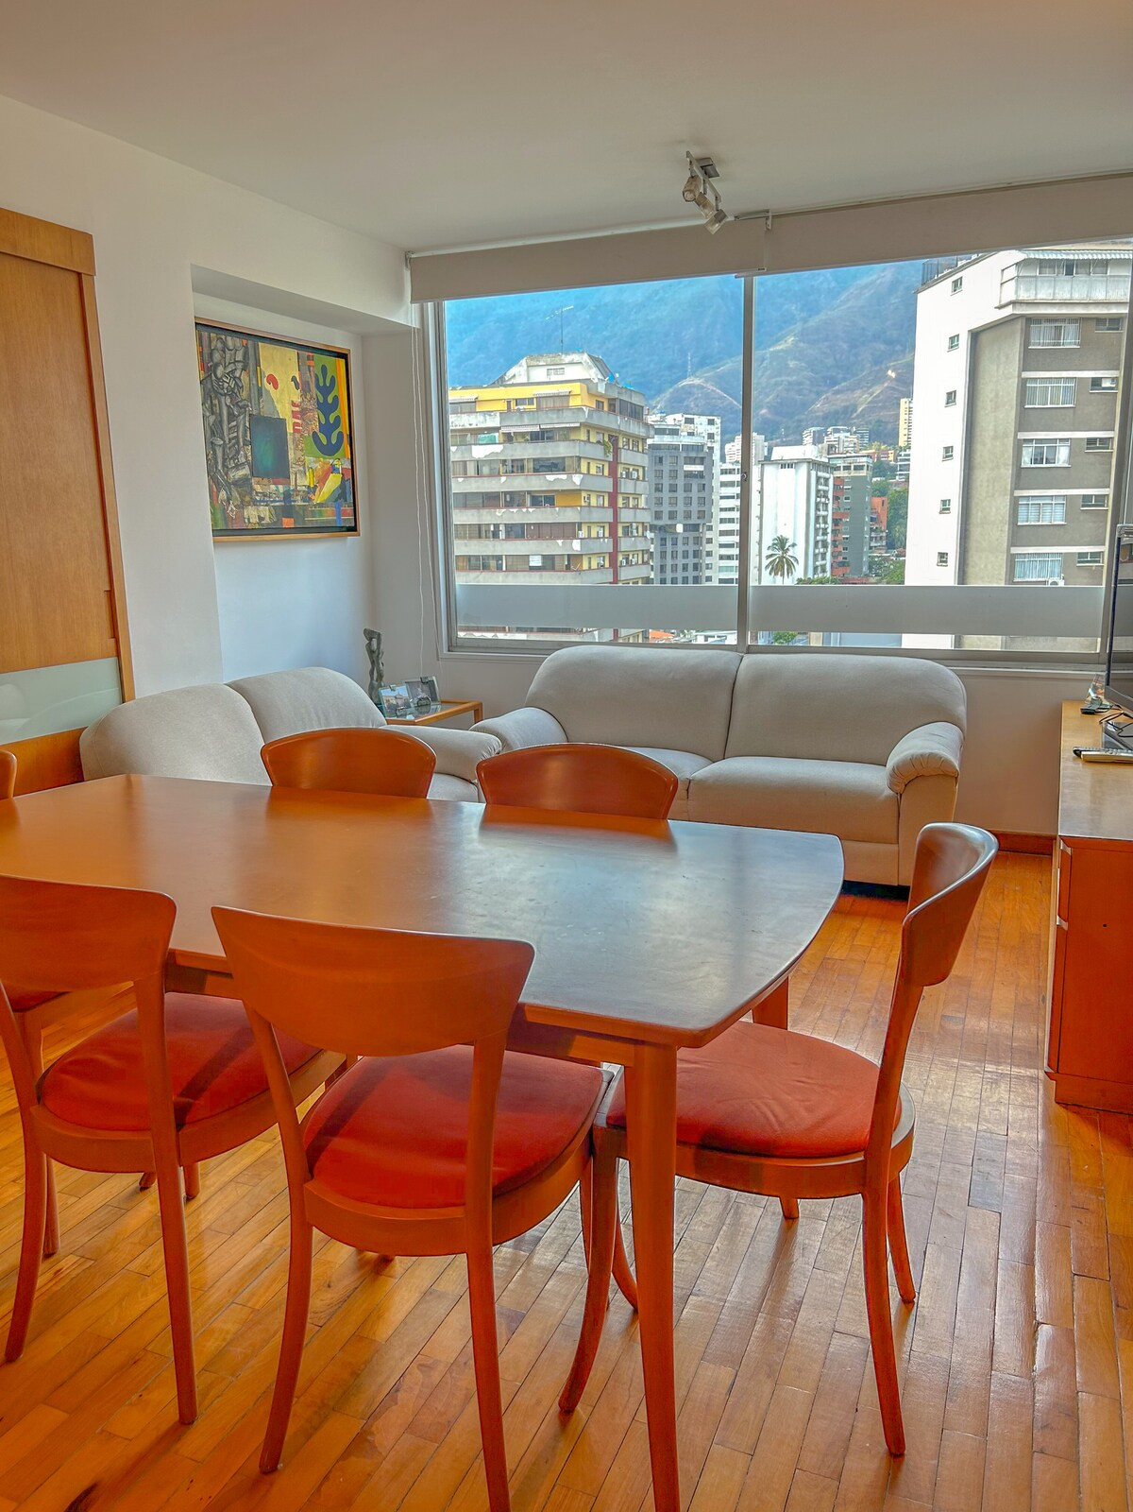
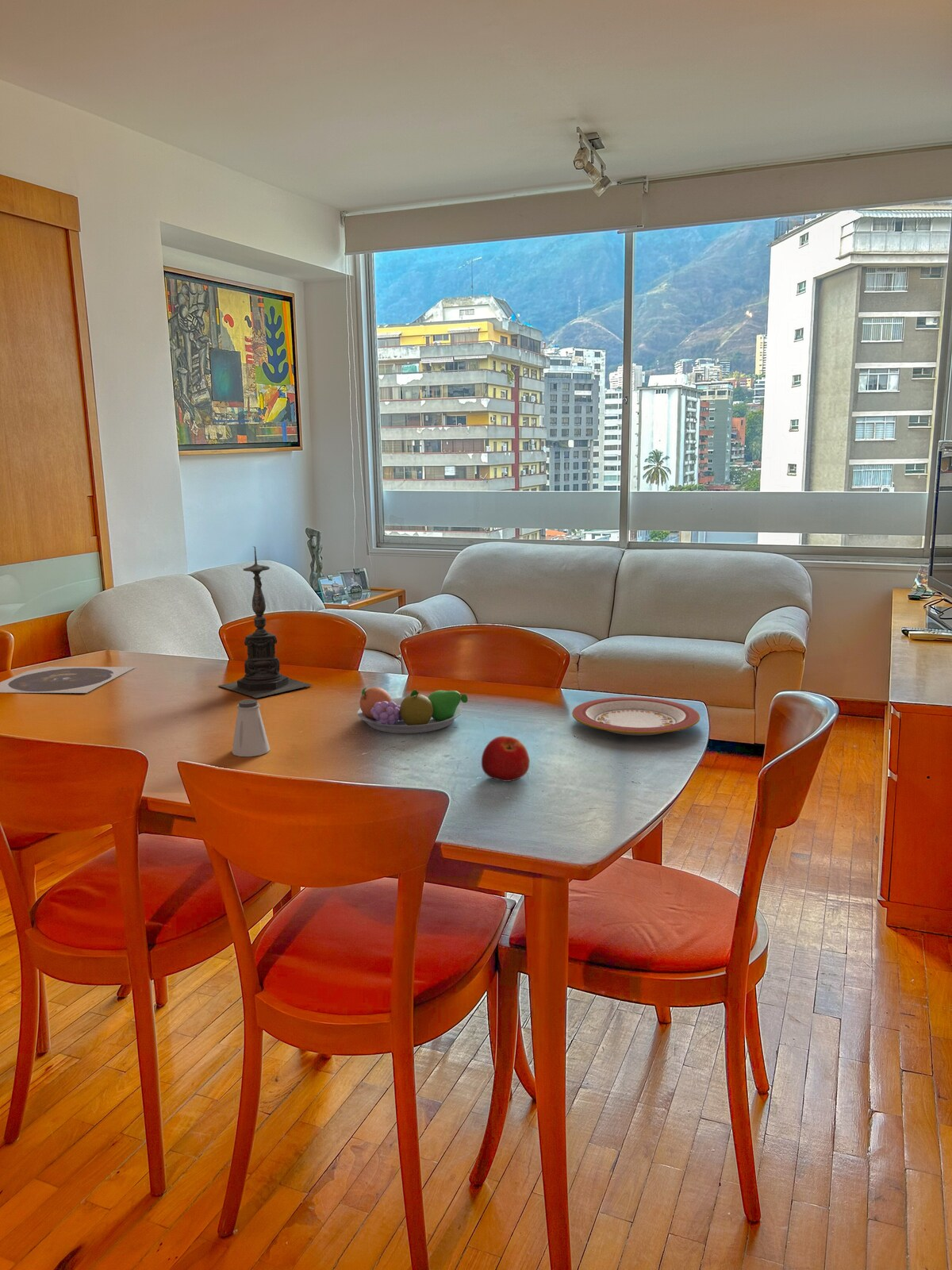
+ candle holder (261, 617)
+ saltshaker (249, 726)
+ plate (60, 679)
+ plate (635, 718)
+ apple (505, 756)
+ fruit bowl (413, 701)
